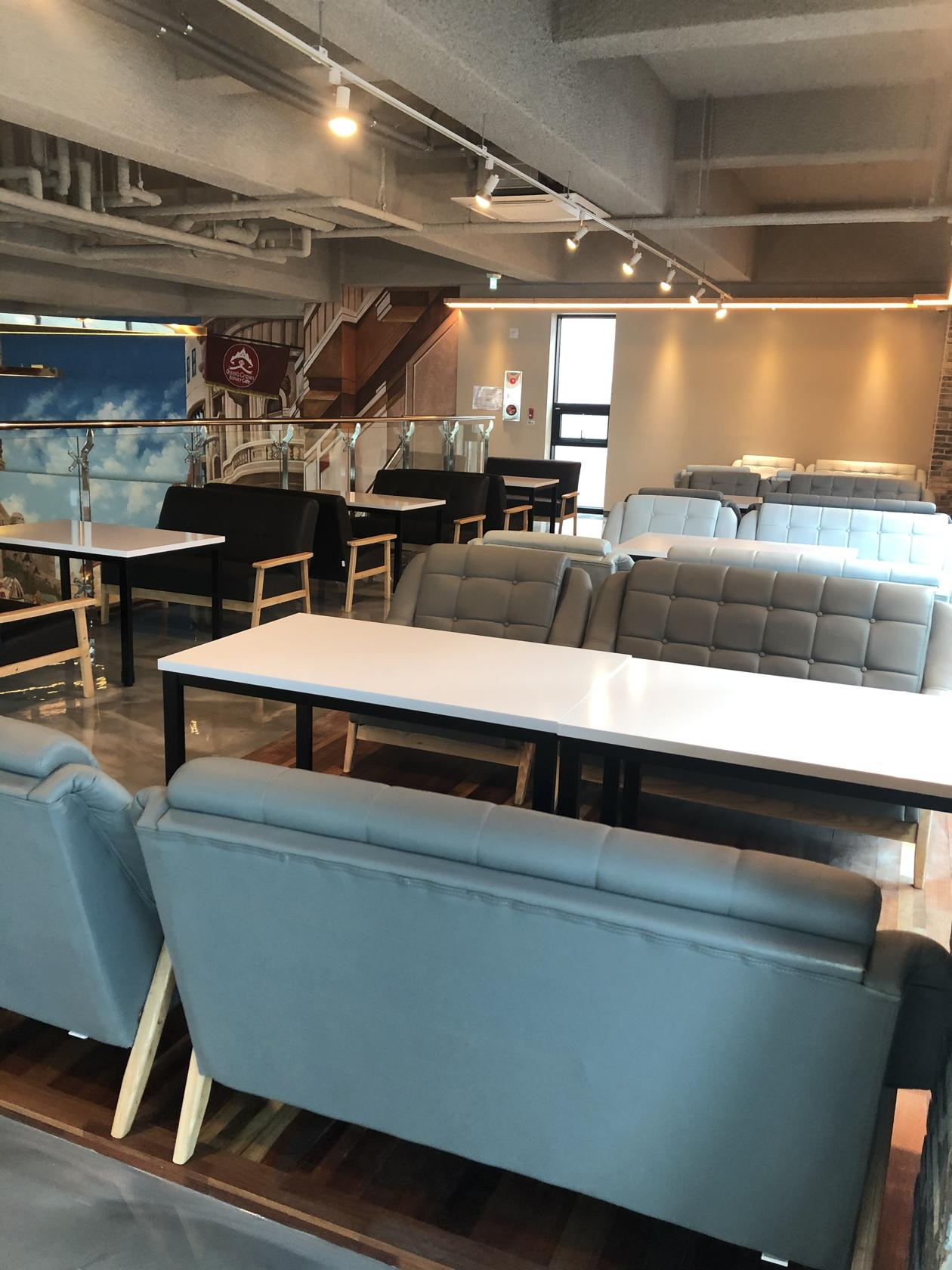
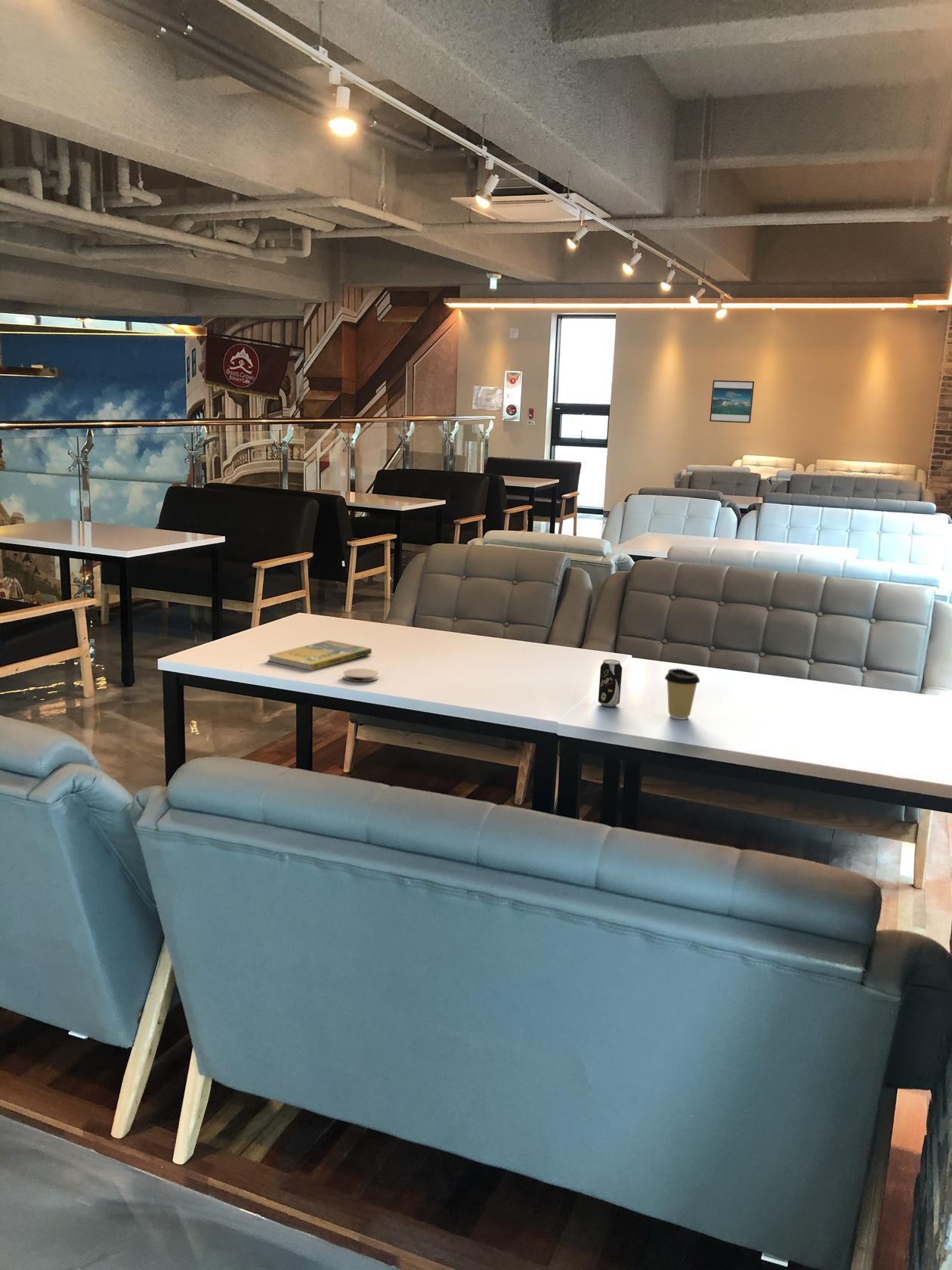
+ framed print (731, 401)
+ beverage can (610, 683)
+ booklet (320, 654)
+ coffee cup (681, 694)
+ coaster (360, 675)
